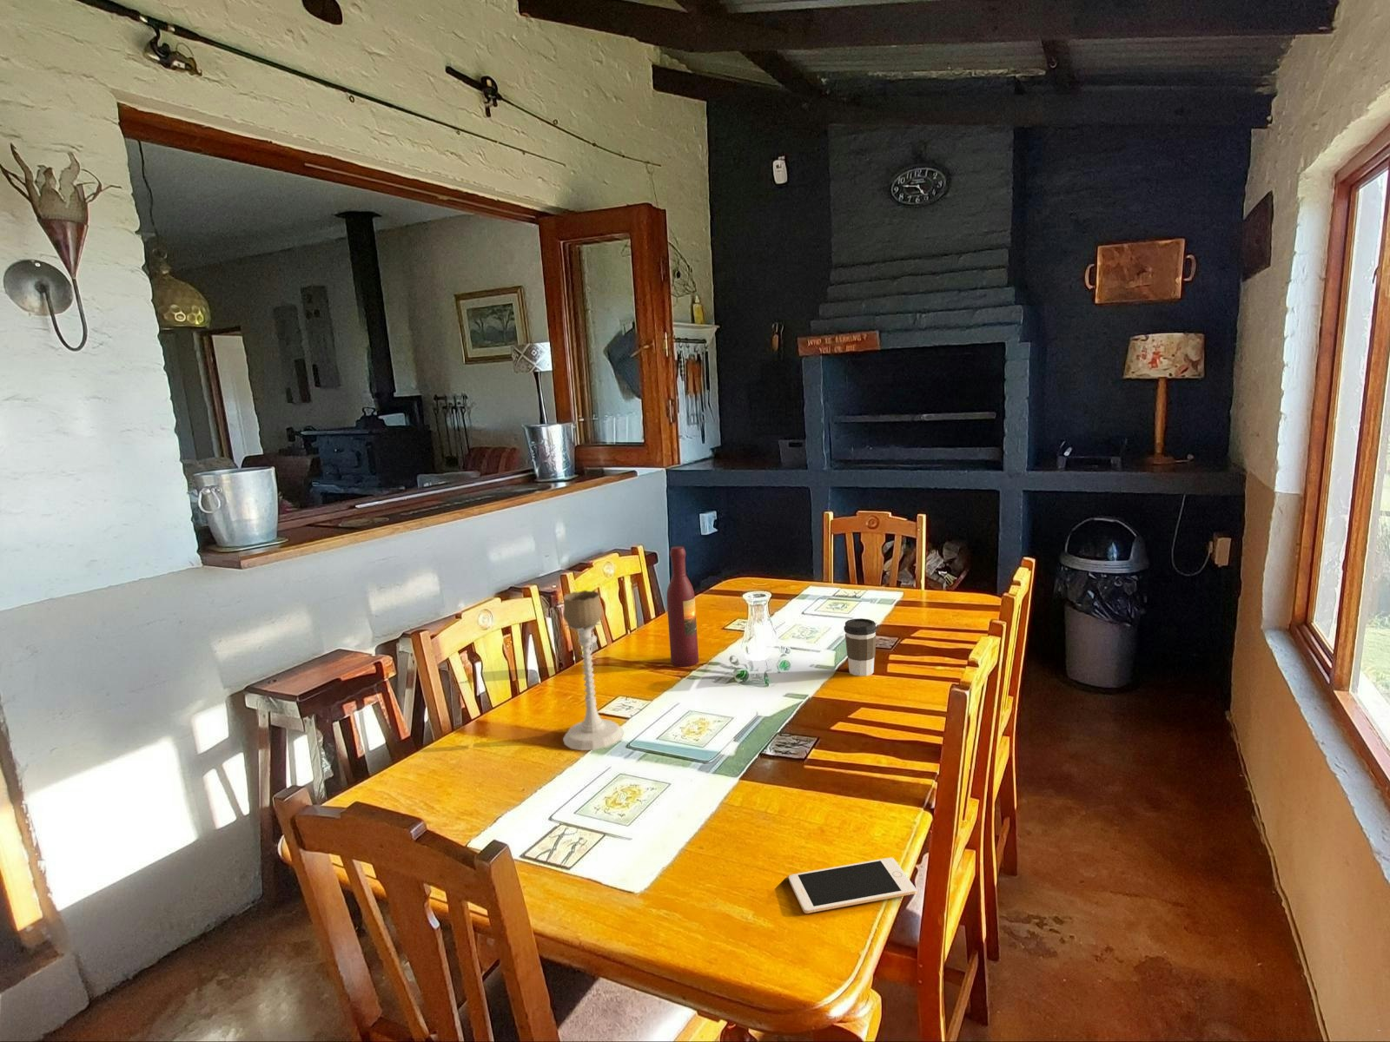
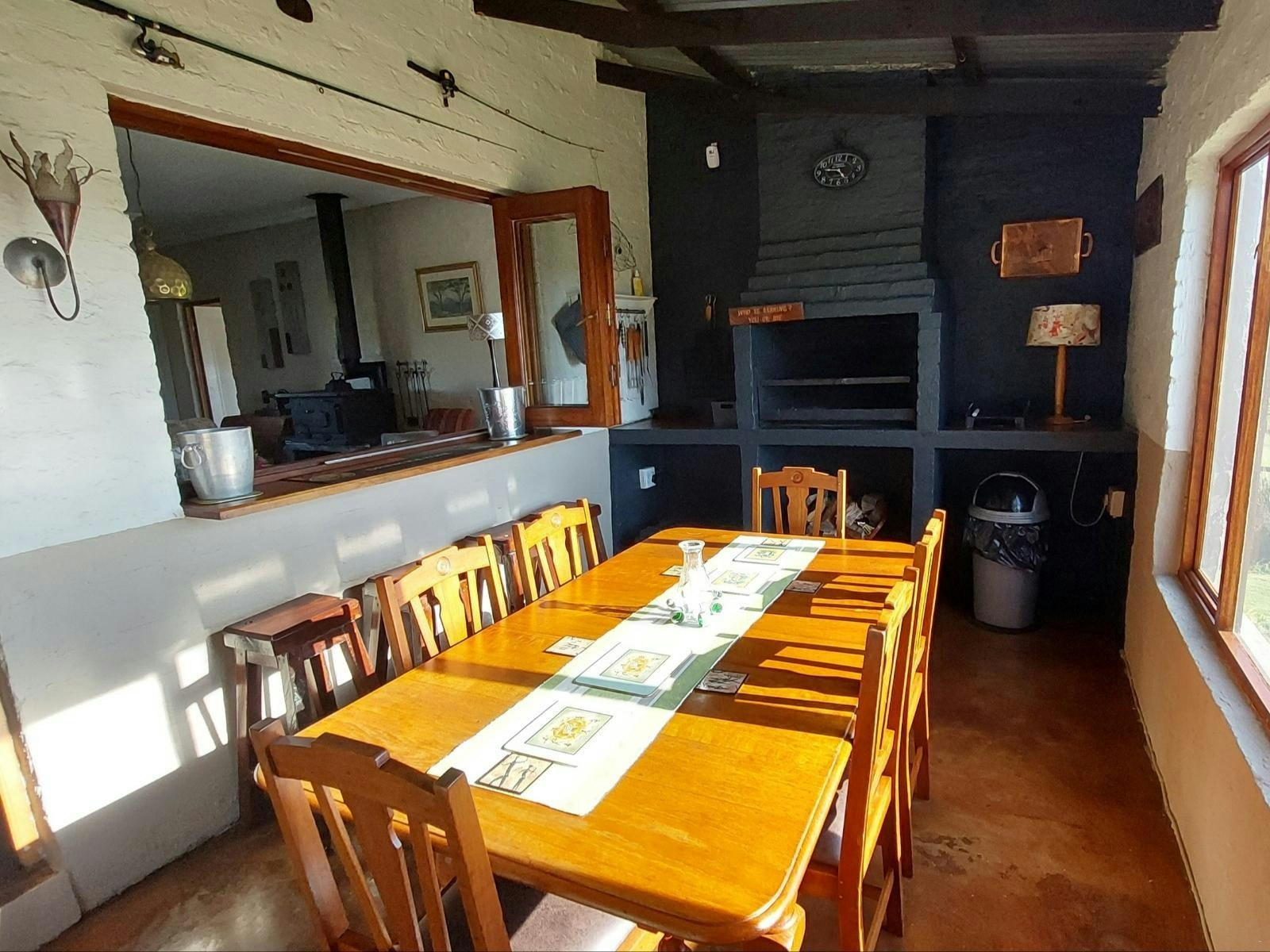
- candle holder (588, 667)
- coffee cup (860, 647)
- cell phone (850, 884)
- wine bottle (681, 605)
